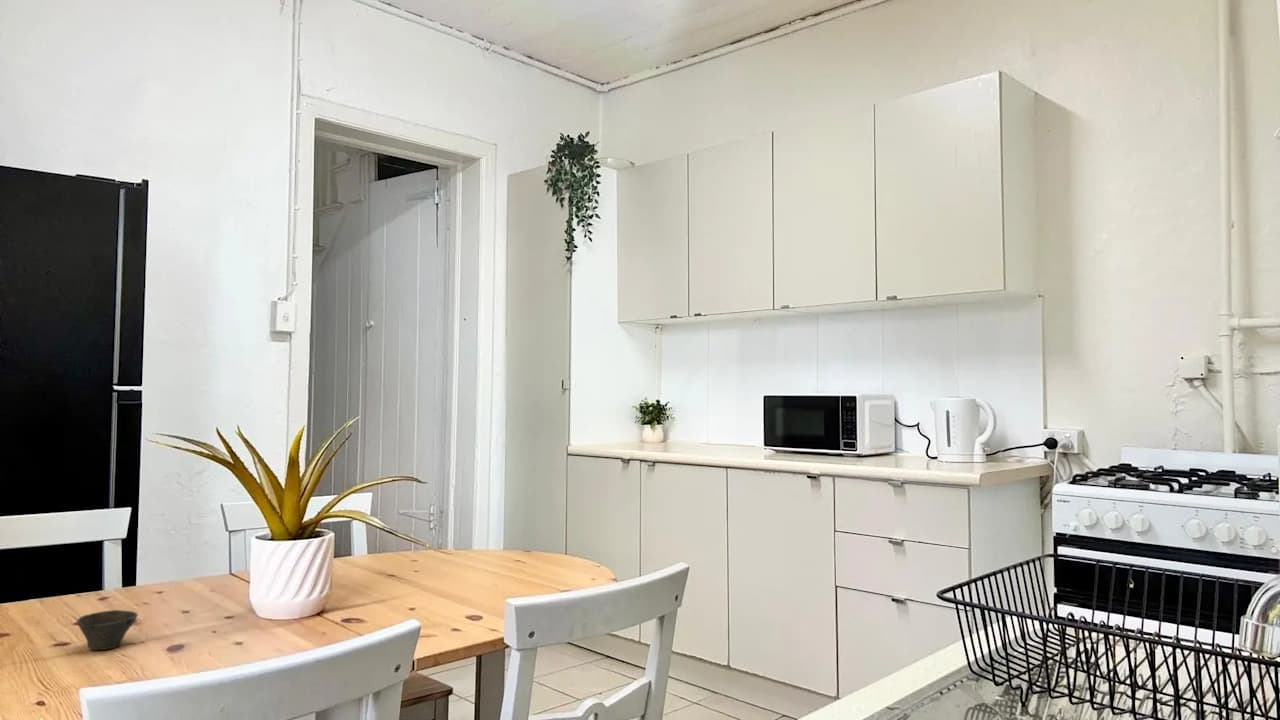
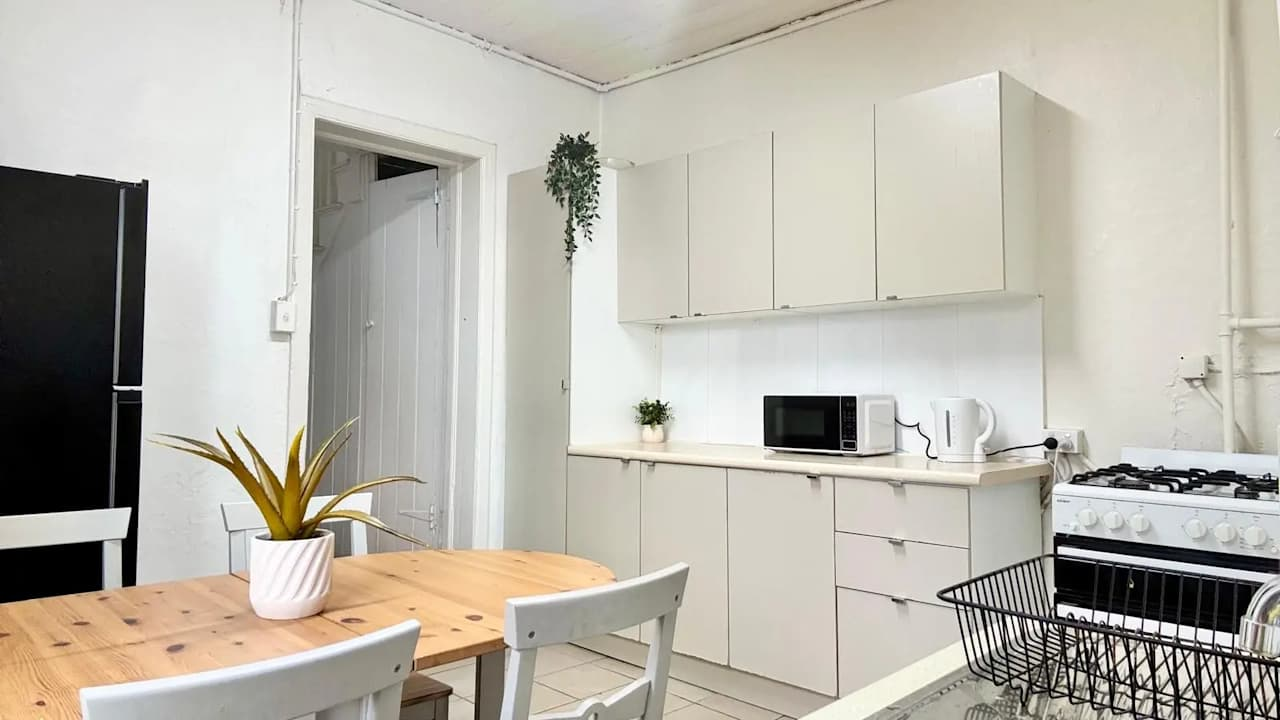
- cup (108, 630)
